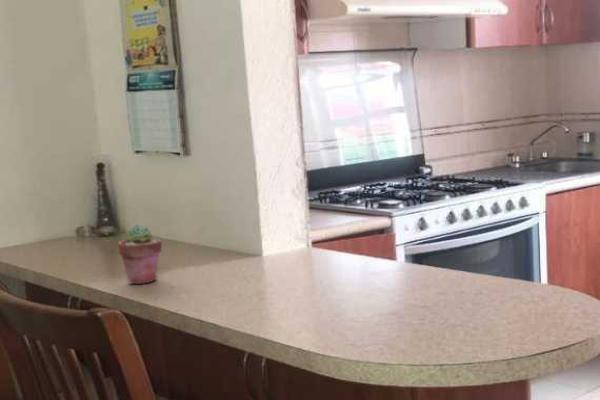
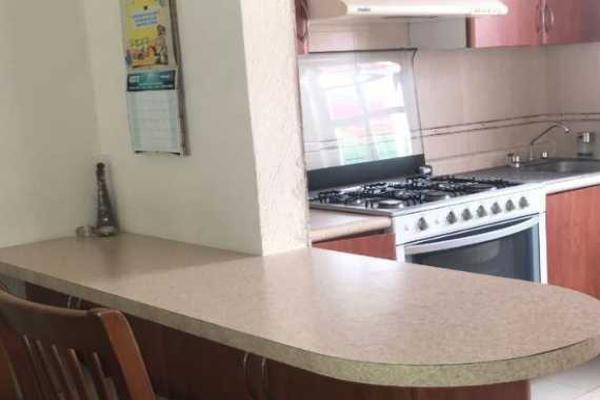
- potted succulent (140, 252)
